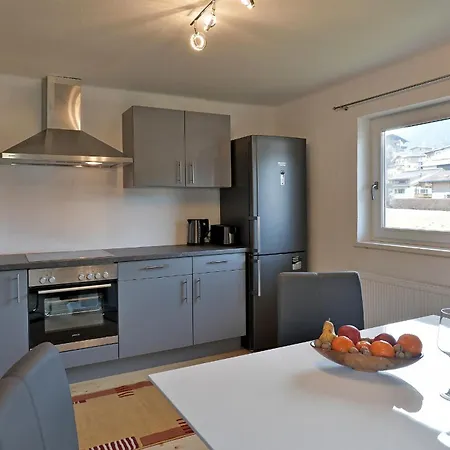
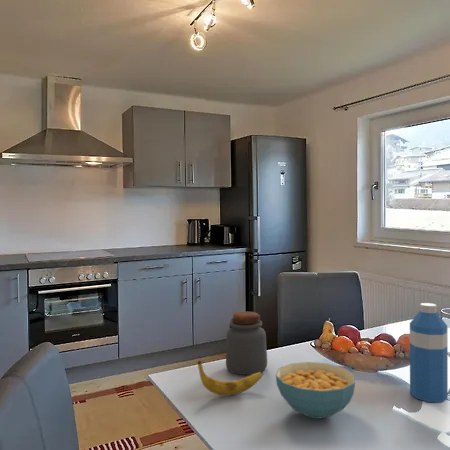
+ jar (246, 341)
+ cereal bowl (315, 394)
+ water bottle (428, 349)
+ banana (231, 381)
